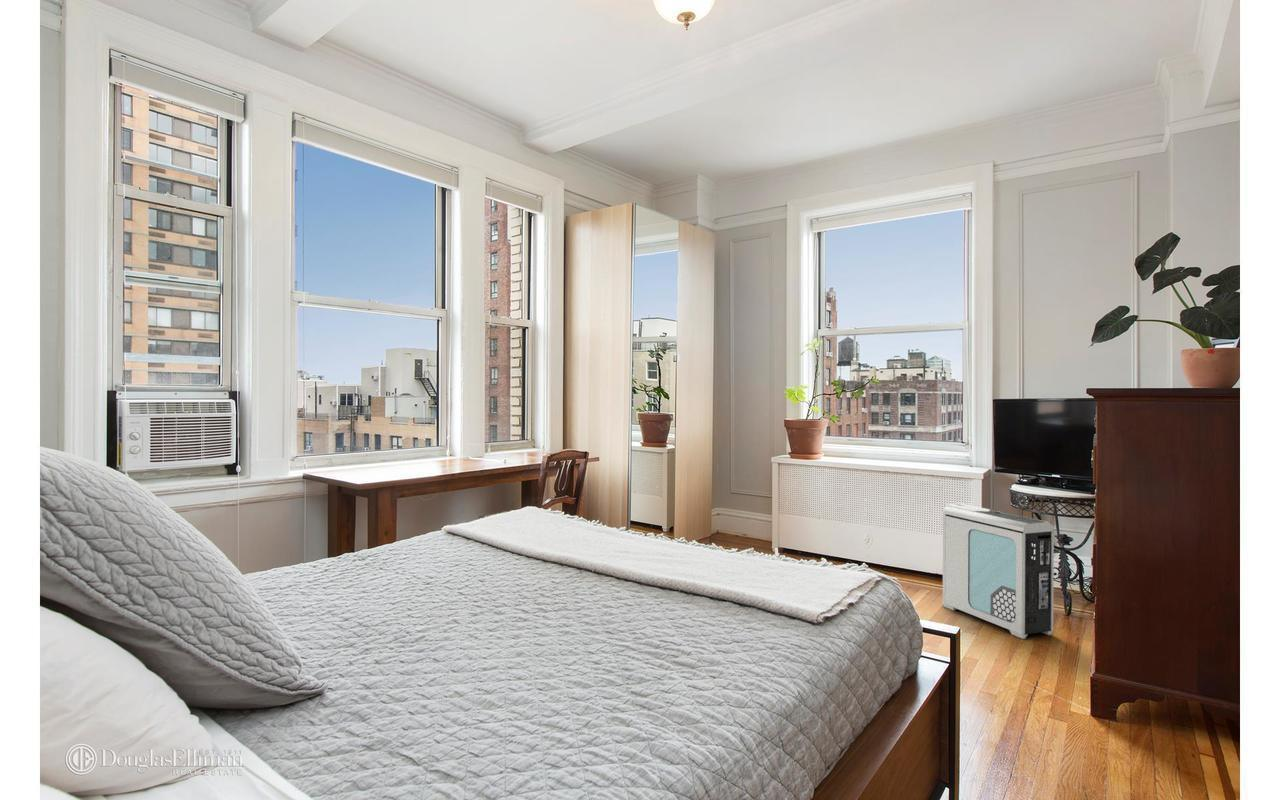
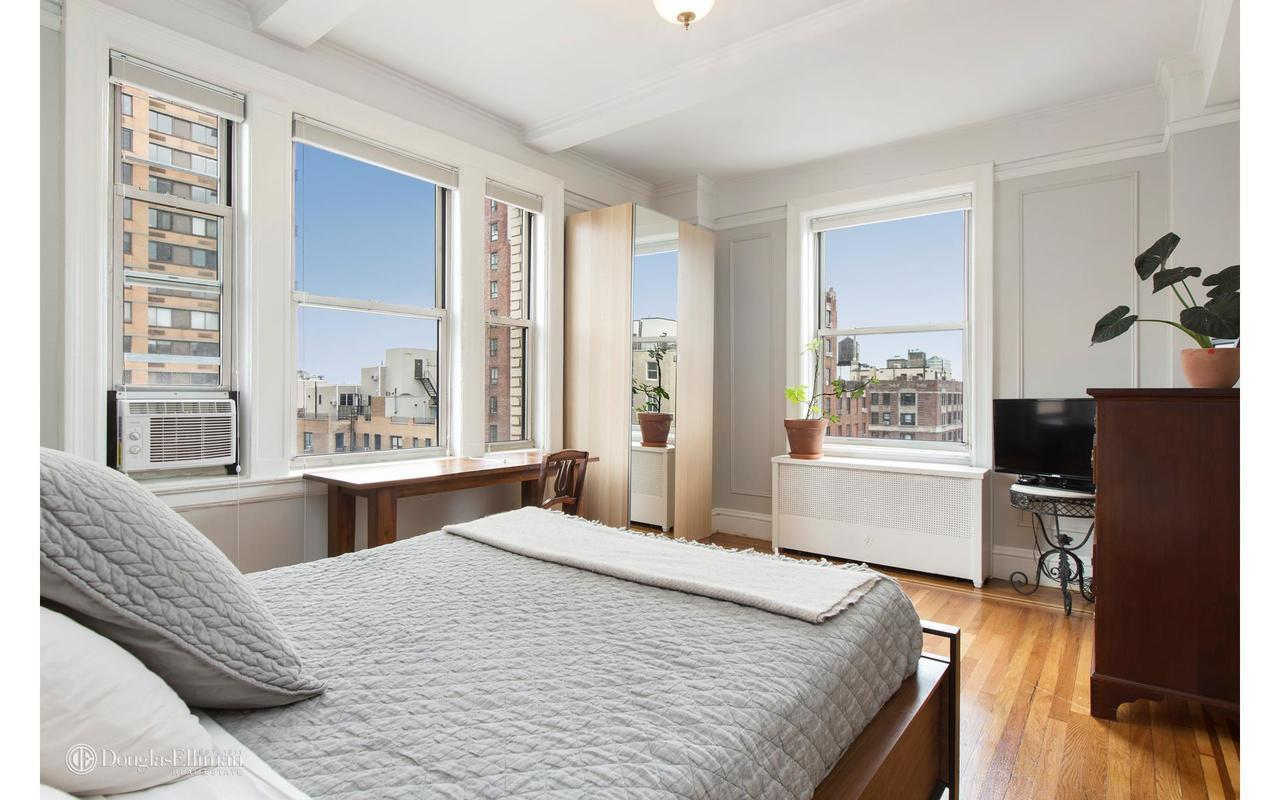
- air purifier (994, 566)
